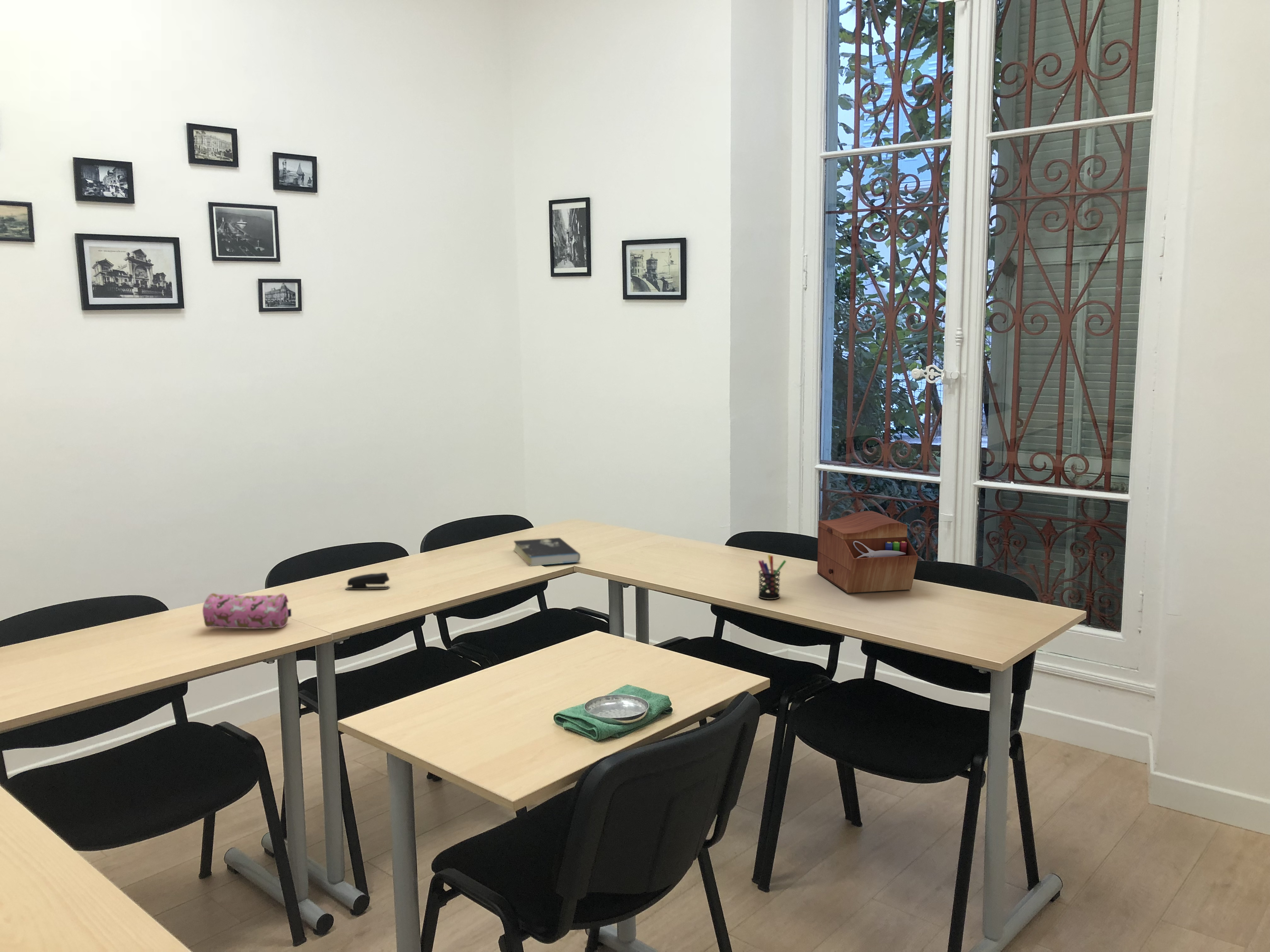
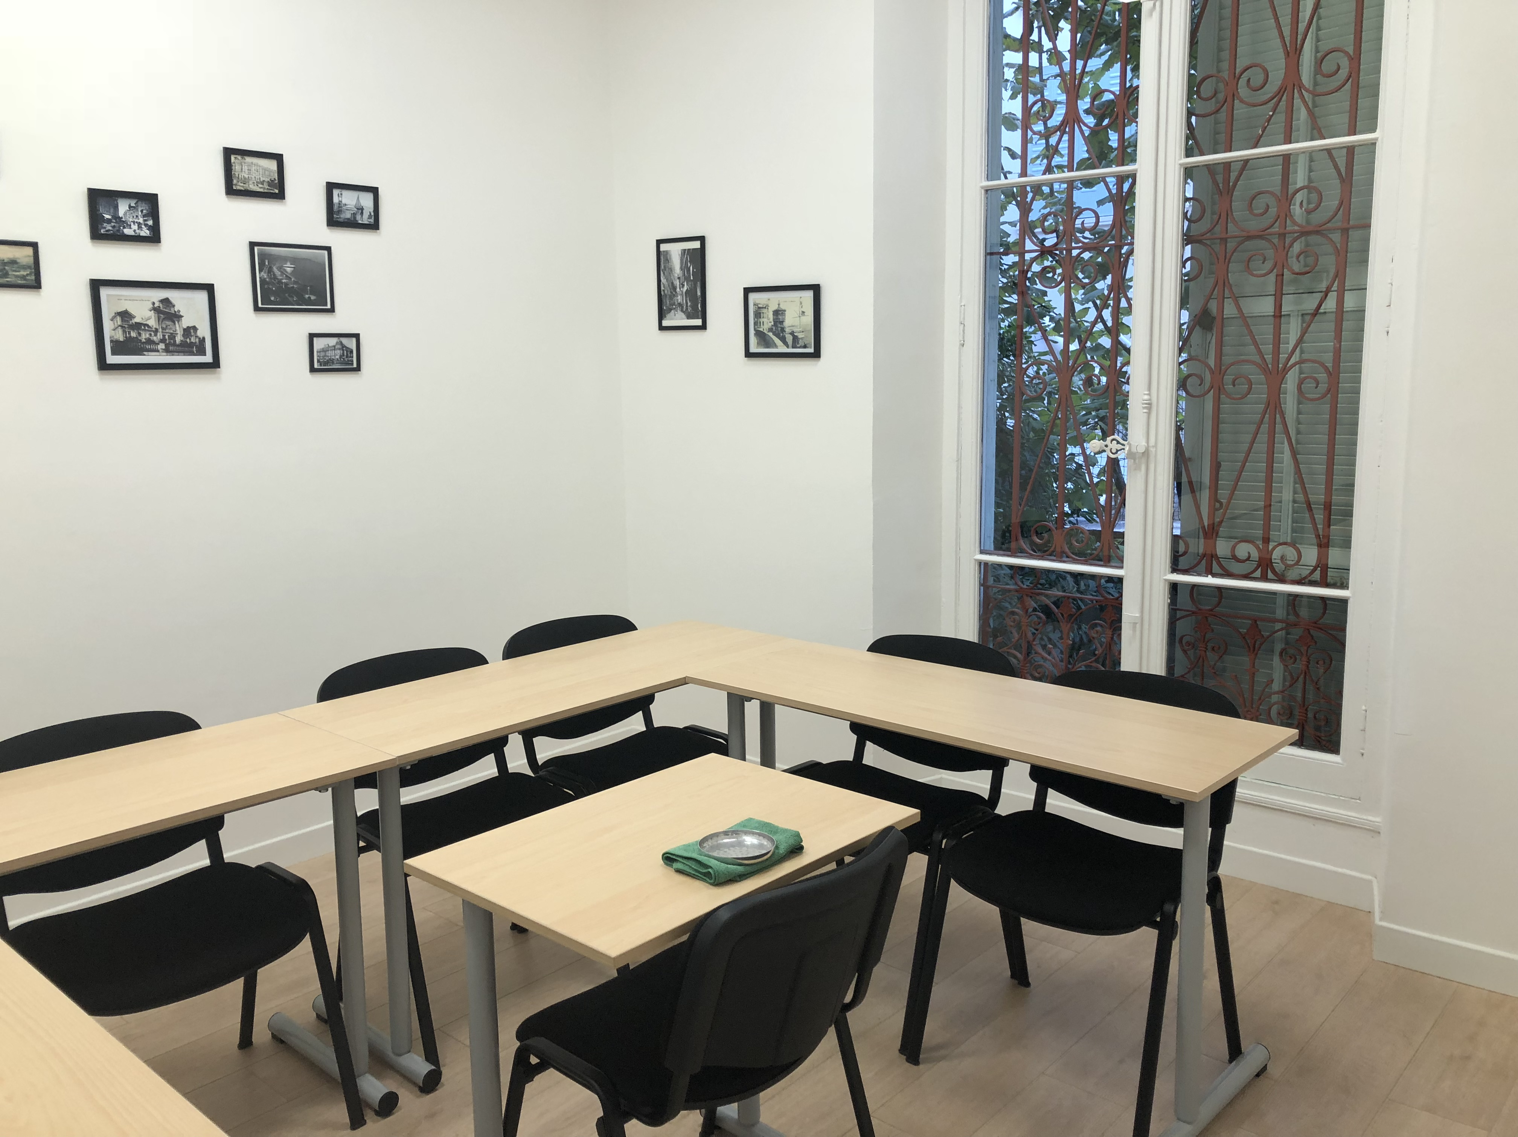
- pencil case (246, 610)
- pen holder (772, 575)
- book (546, 551)
- sewing box (864, 551)
- stapler (367, 581)
